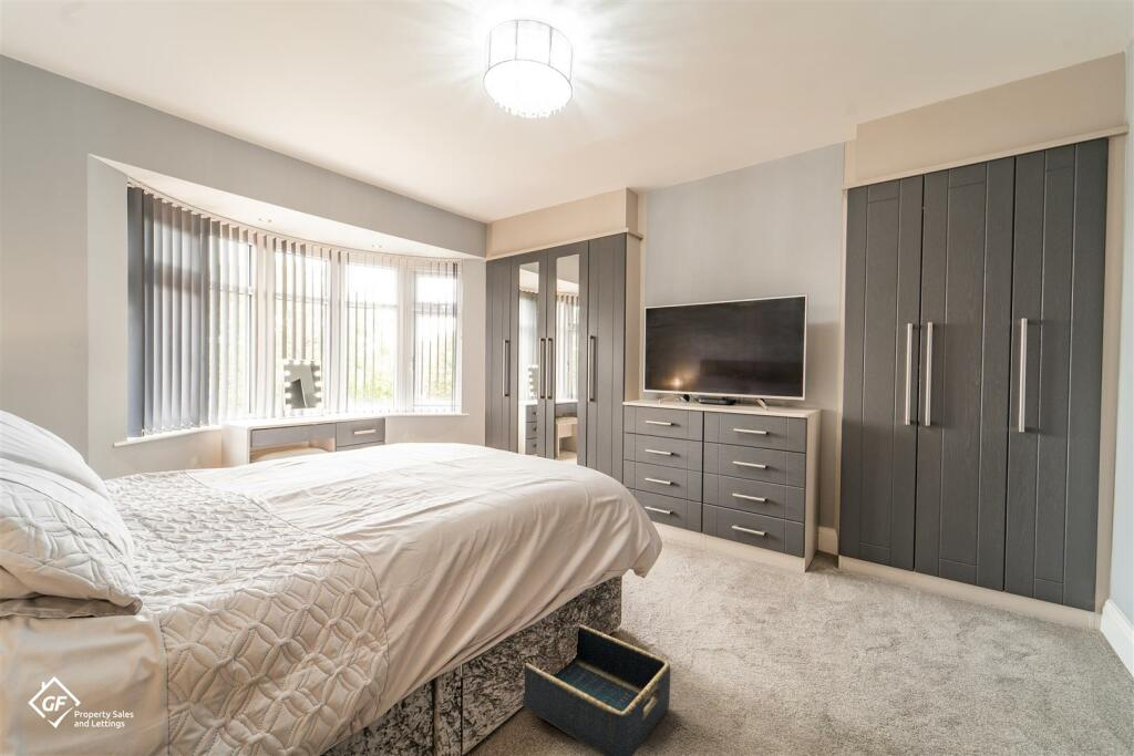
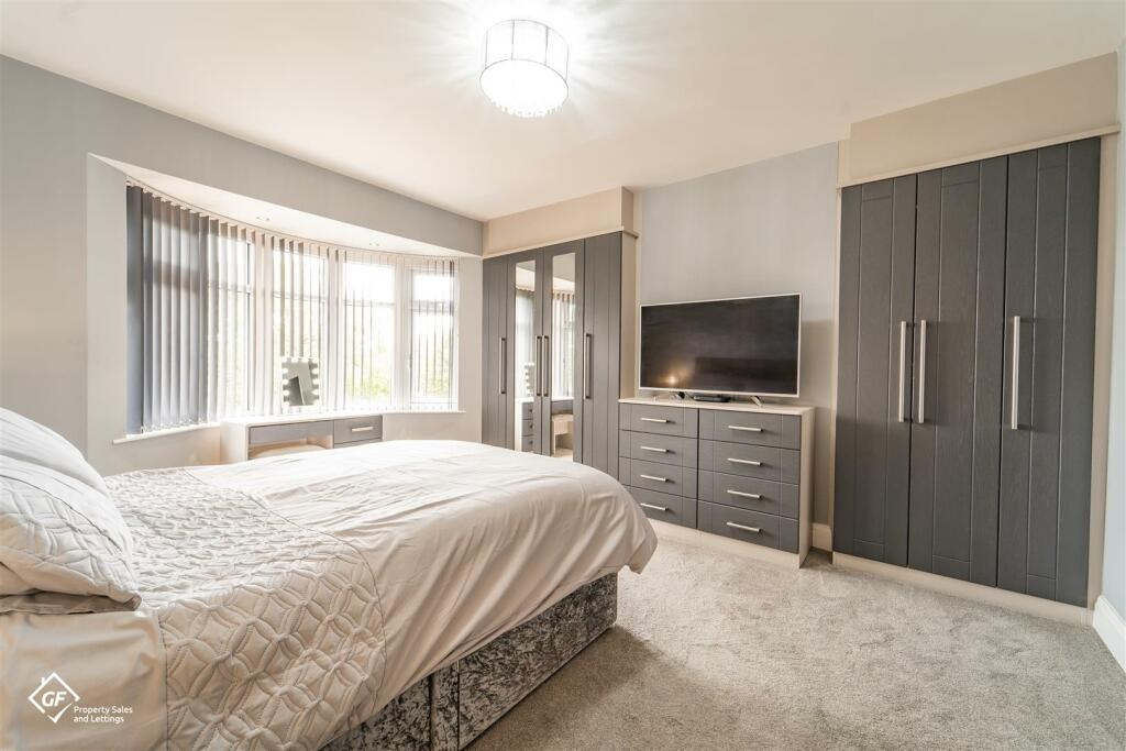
- basket (595, 684)
